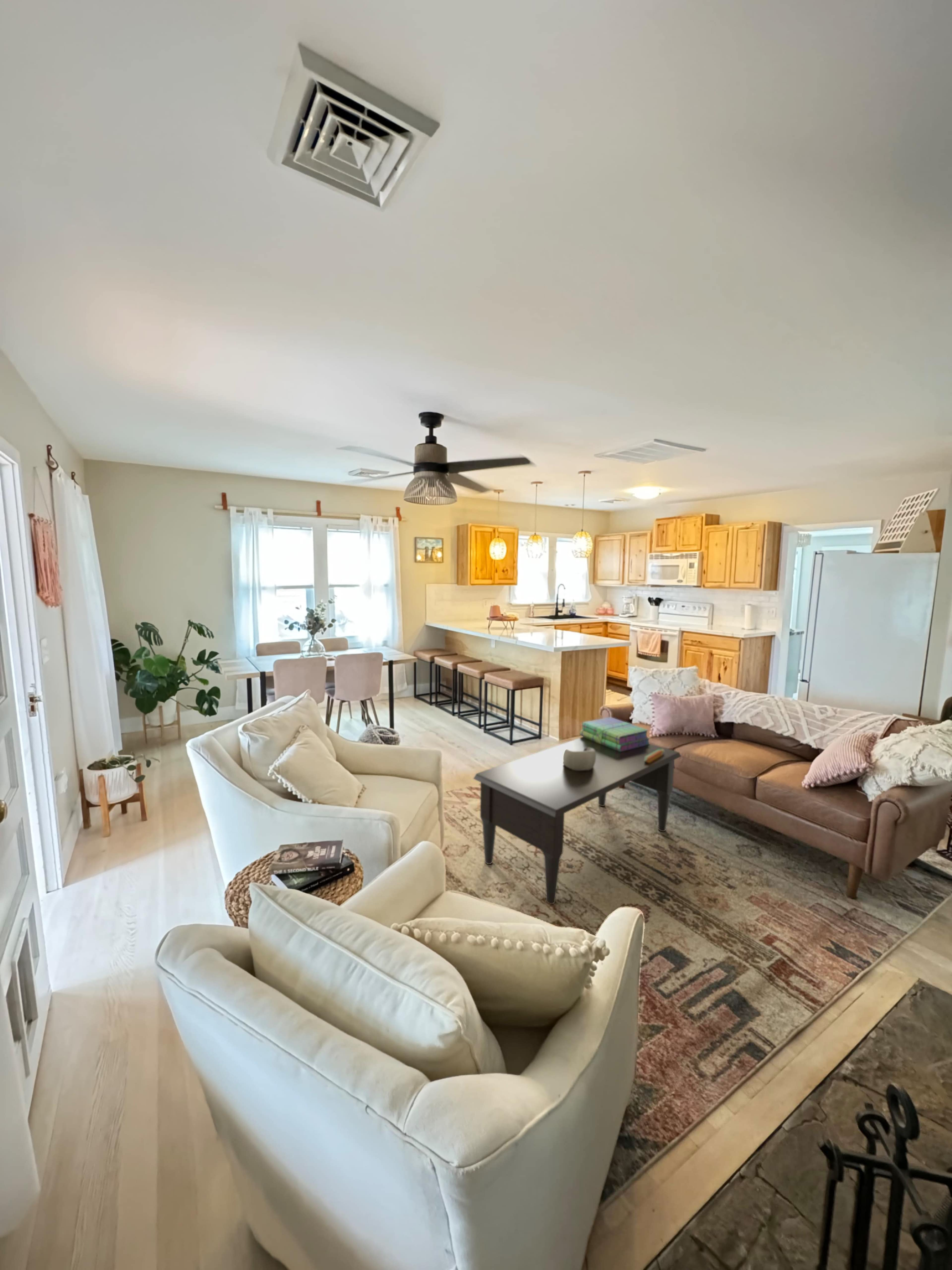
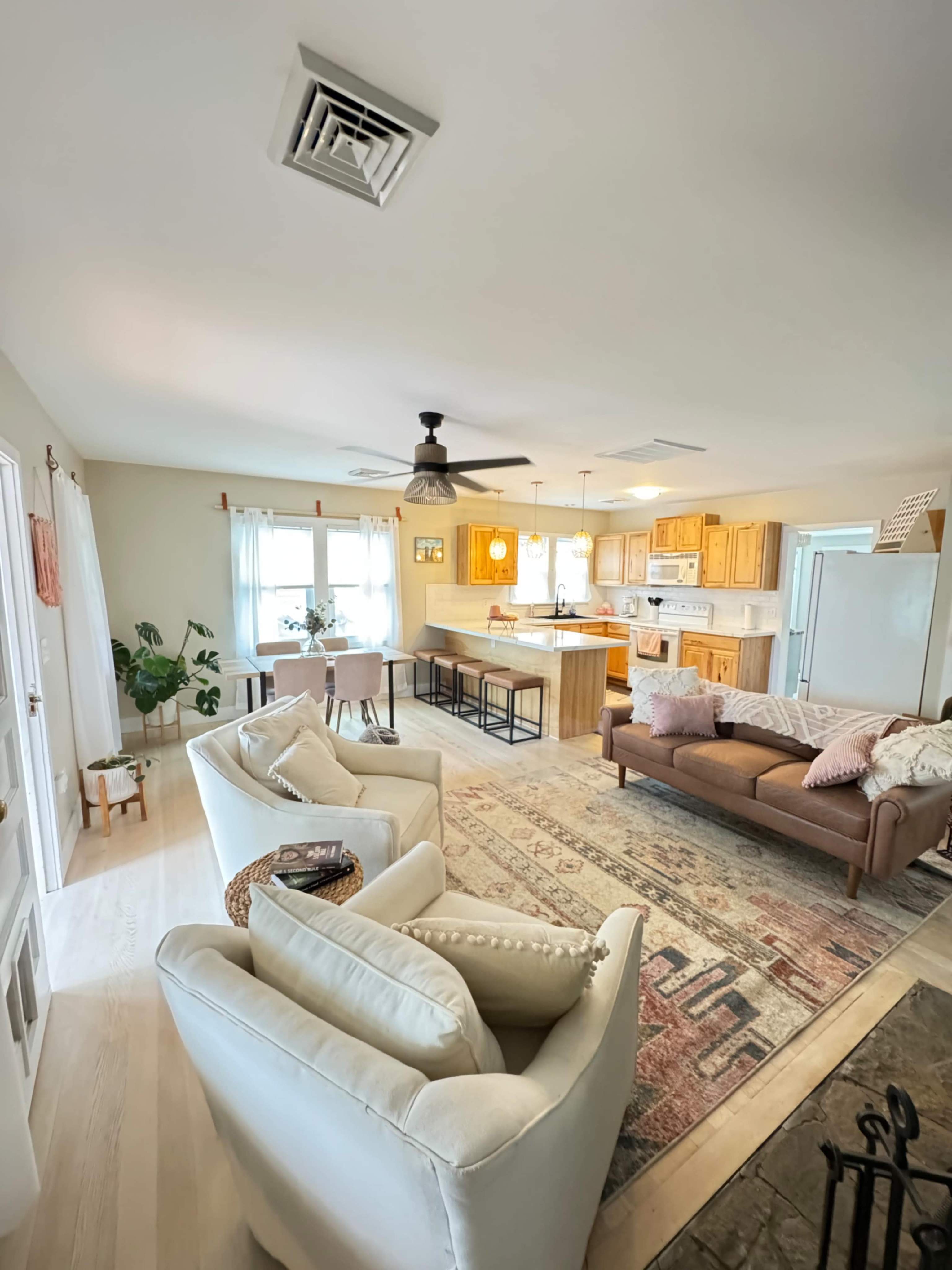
- stack of books (614, 733)
- coffee table (582, 804)
- candle (654, 755)
- decorative bowl (580, 757)
